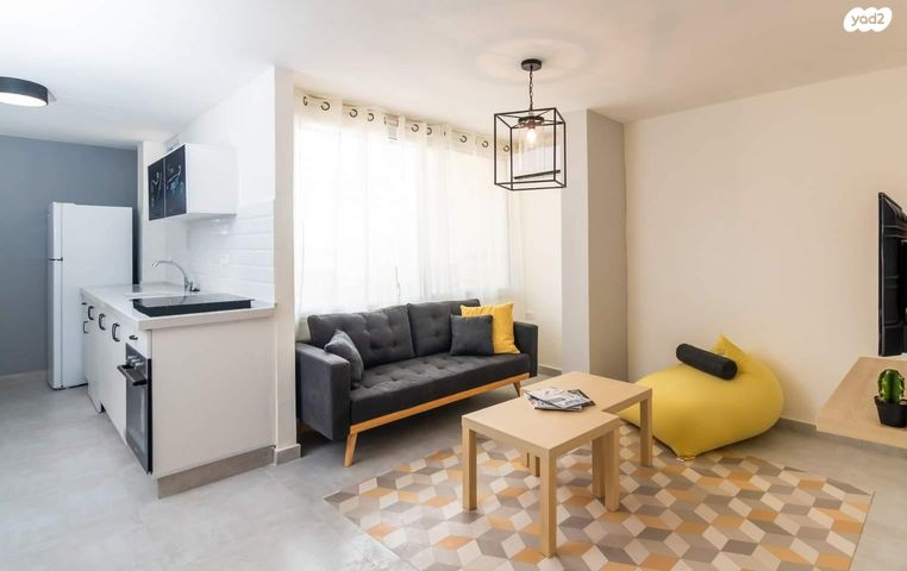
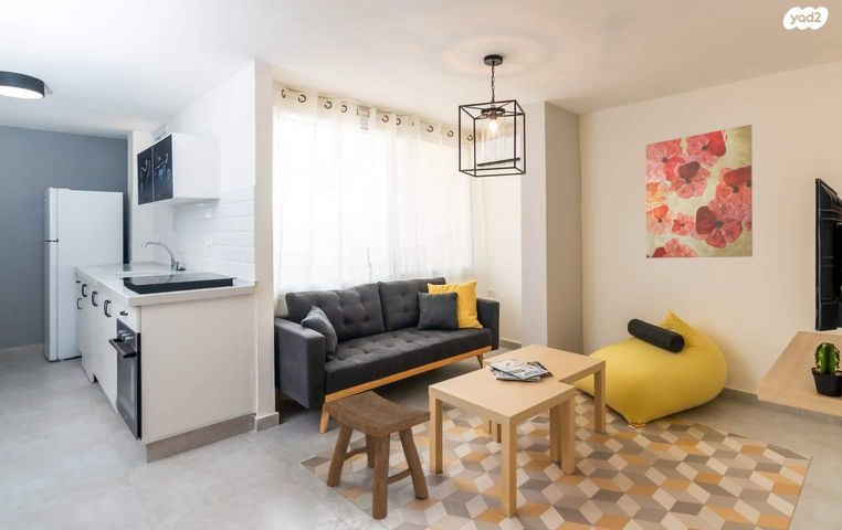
+ wall art (695, 197)
+ stool (376, 447)
